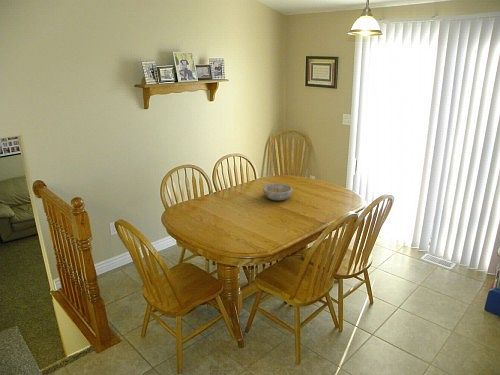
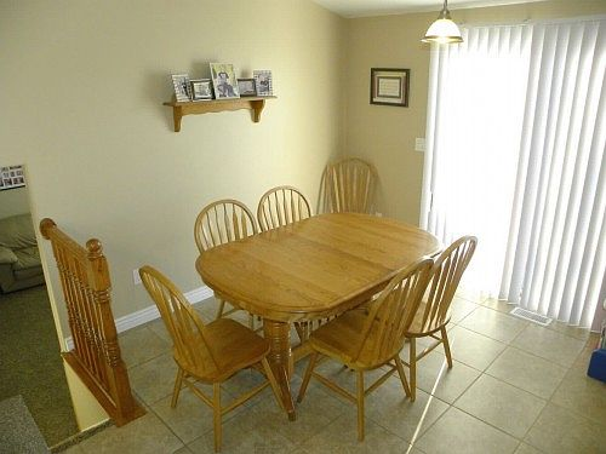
- bowl (277, 192)
